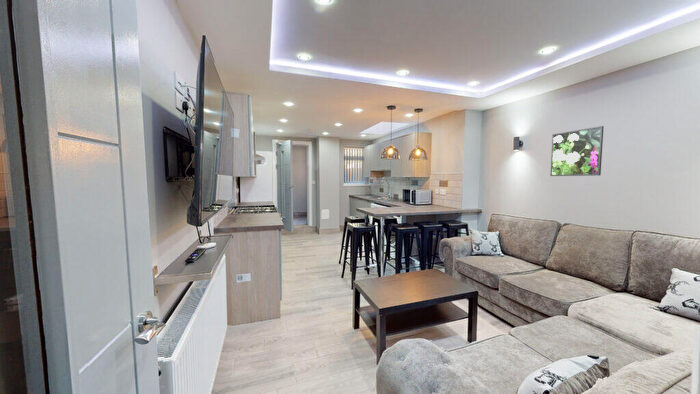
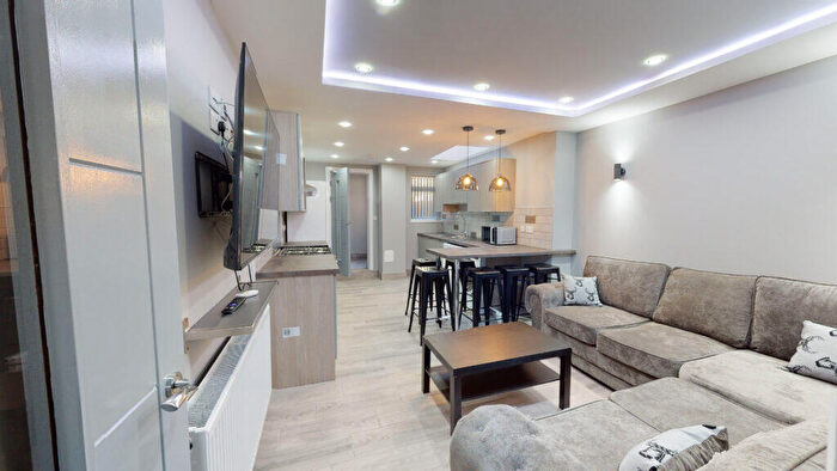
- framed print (574, 153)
